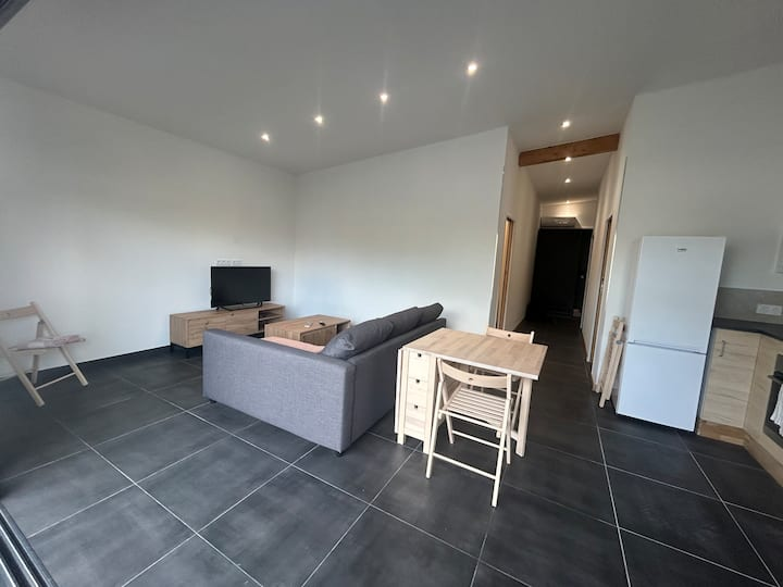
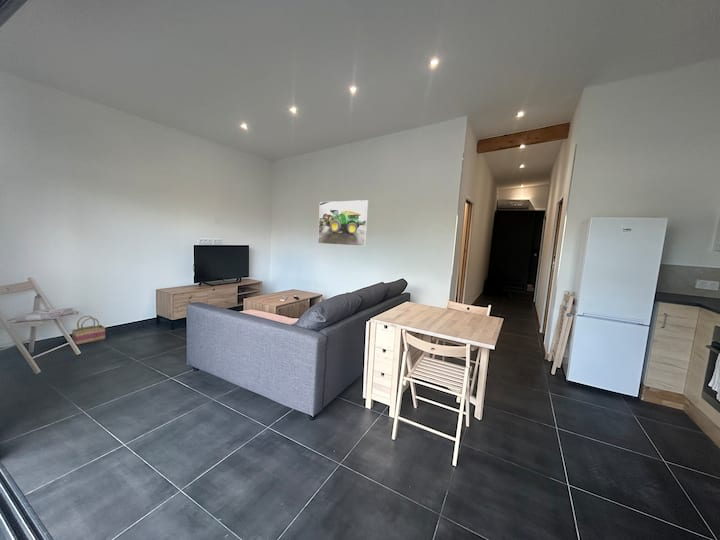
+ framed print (341, 223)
+ basket (88, 328)
